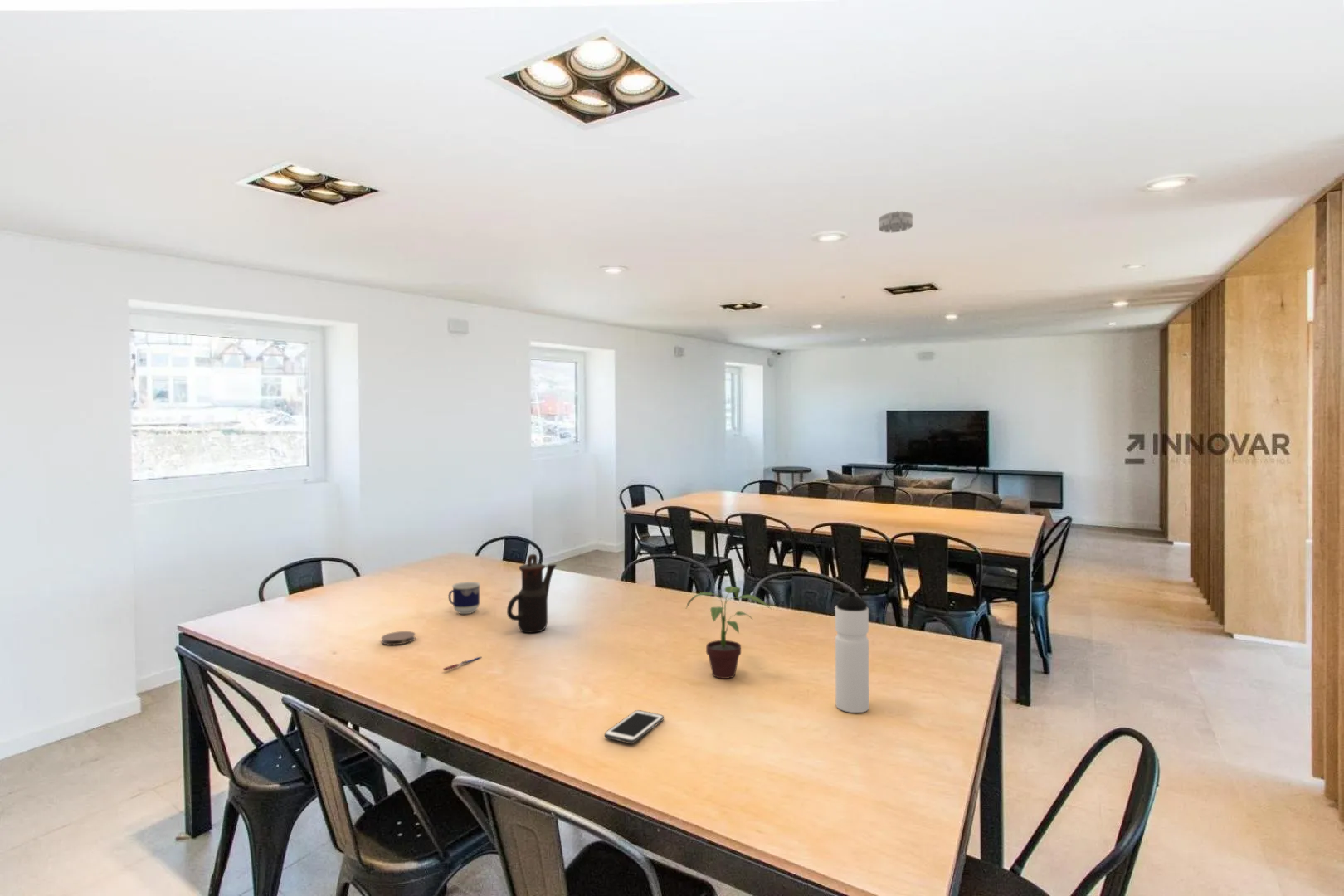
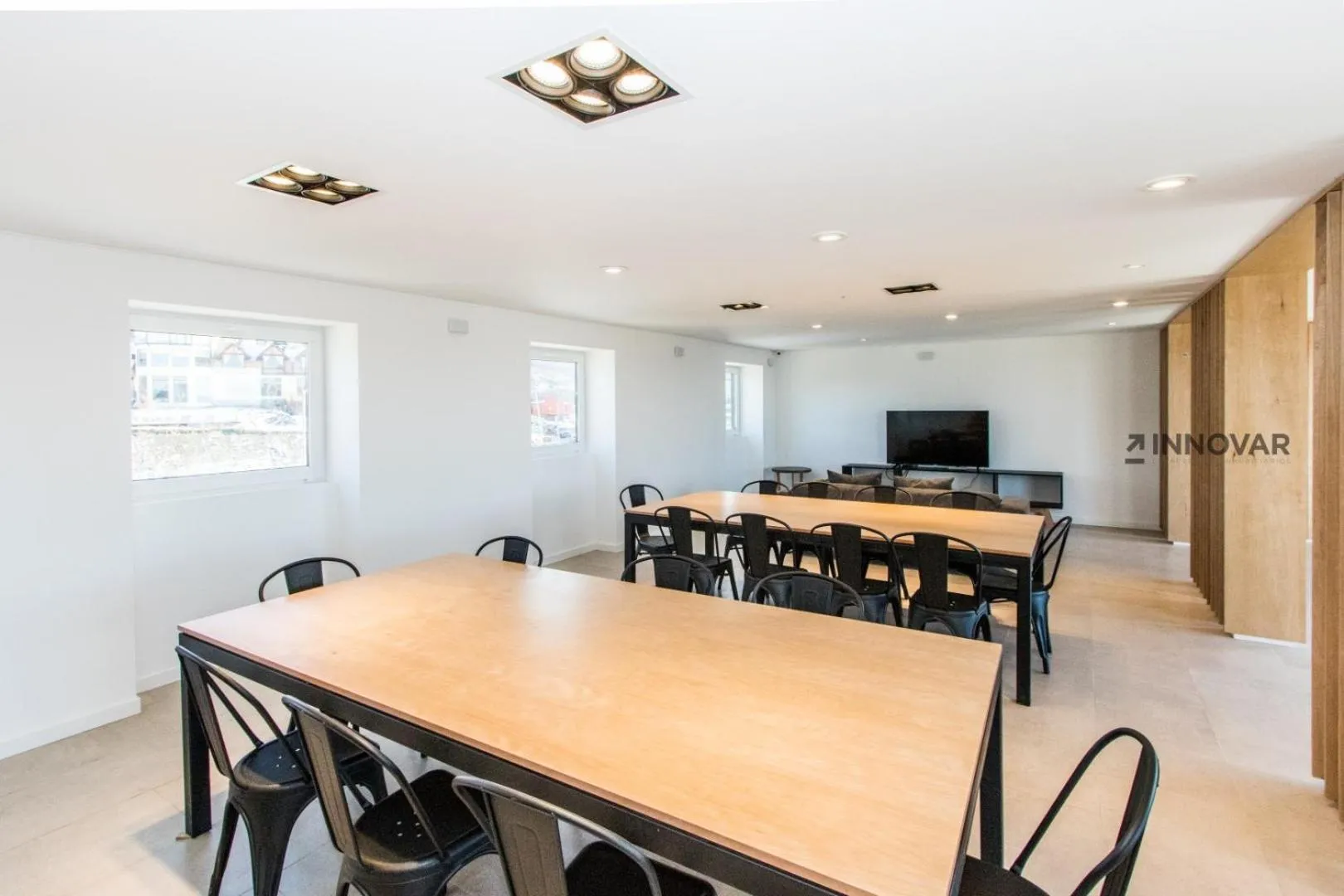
- coaster (398, 637)
- teapot (532, 592)
- cell phone (635, 726)
- water bottle (851, 649)
- smoke detector (895, 222)
- pen (463, 662)
- cup (463, 599)
- potted plant (726, 632)
